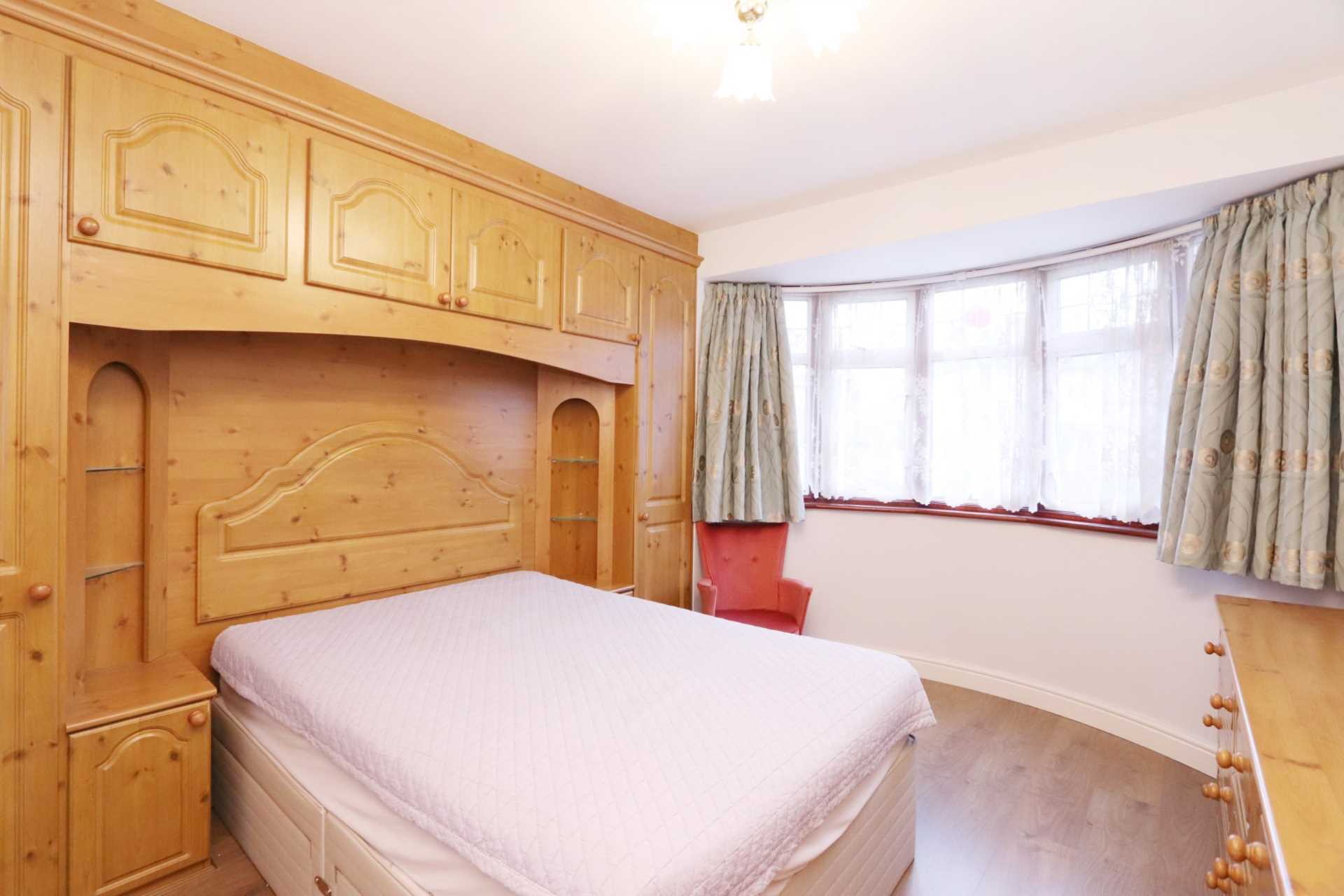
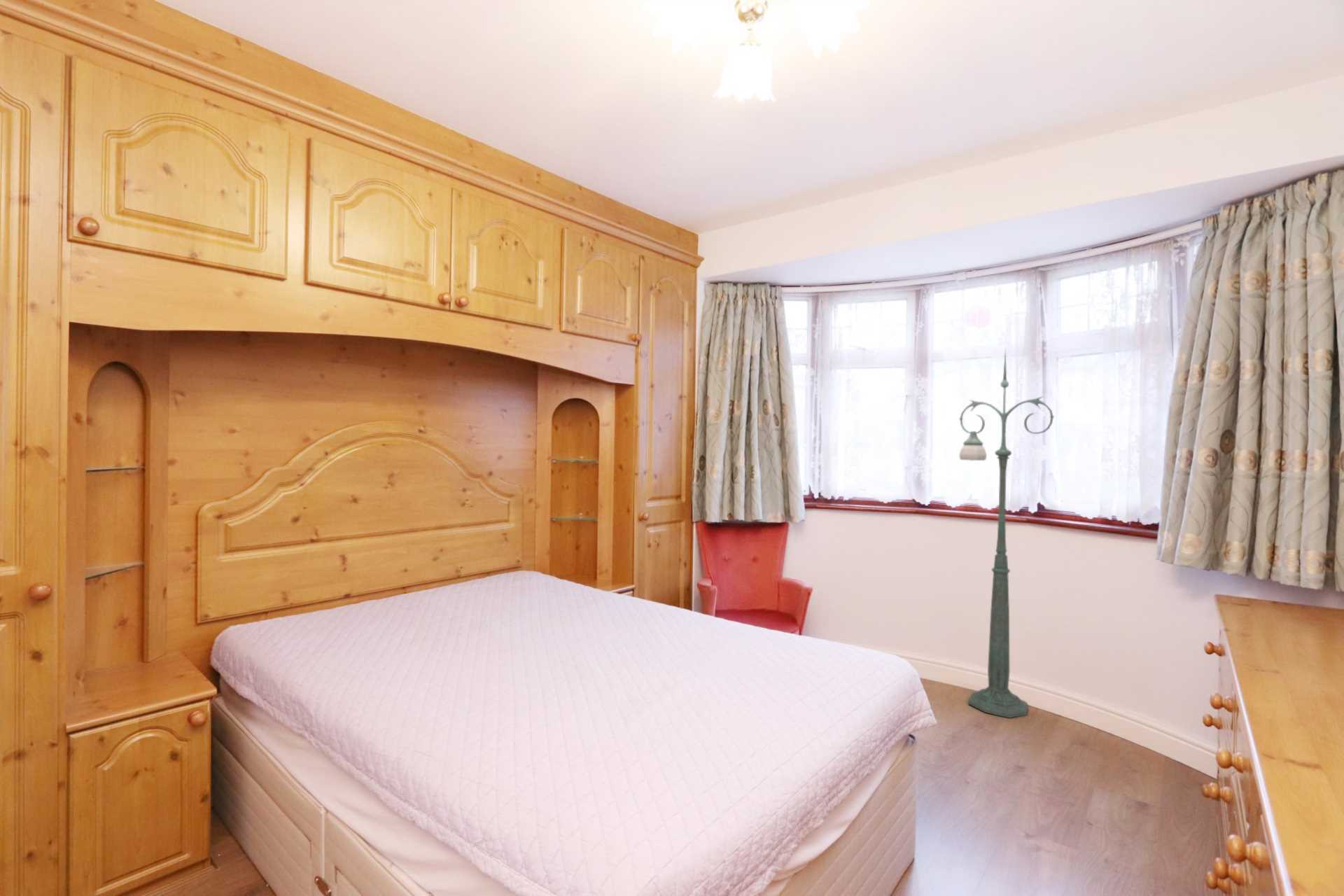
+ floor lamp (1002, 526)
